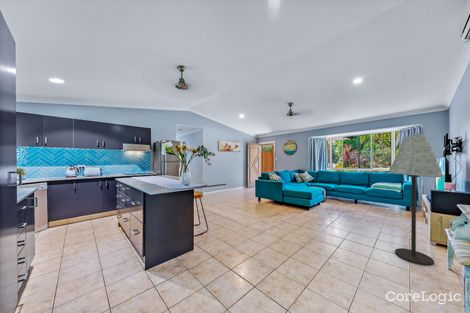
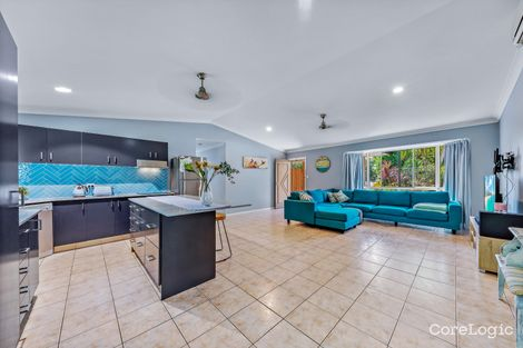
- floor lamp (413, 195)
